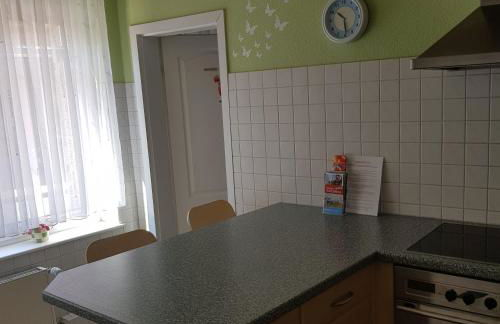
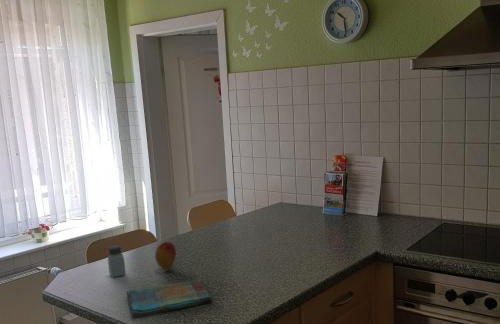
+ fruit (166, 255)
+ dish towel (168, 295)
+ saltshaker (116, 260)
